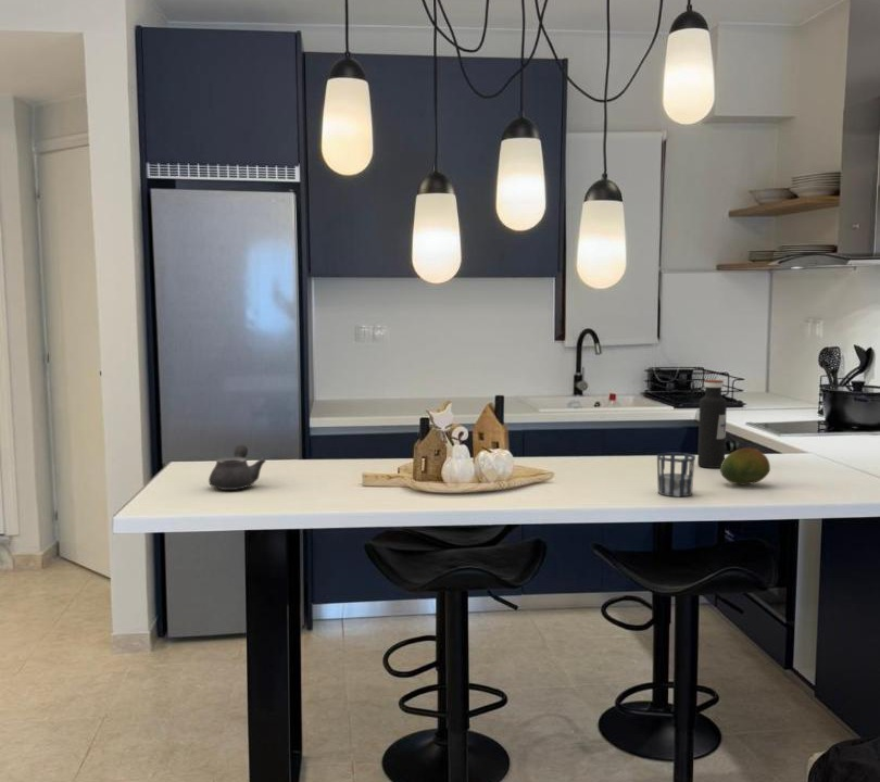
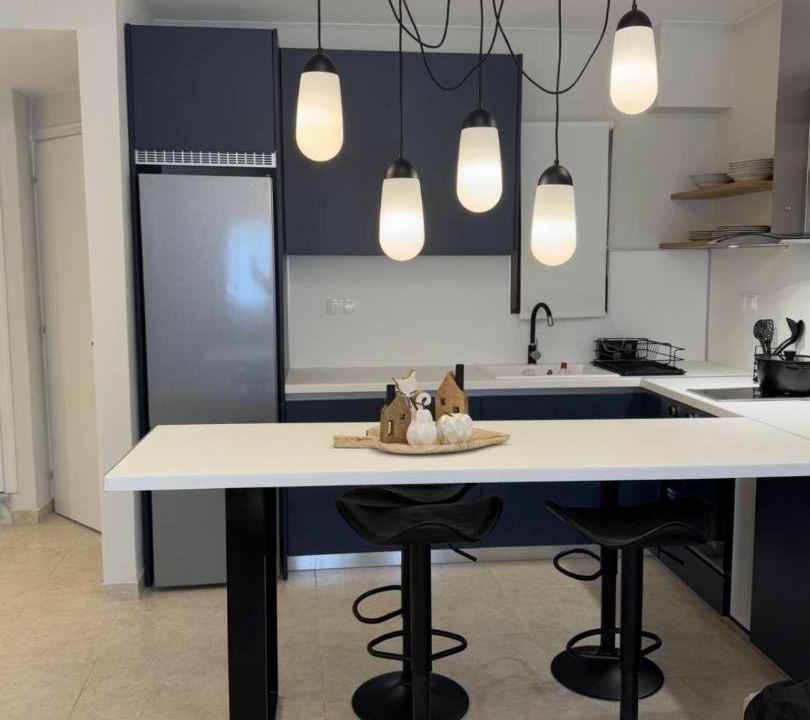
- cup (675, 474)
- teapot (238, 466)
- fruit (744, 466)
- water bottle (712, 422)
